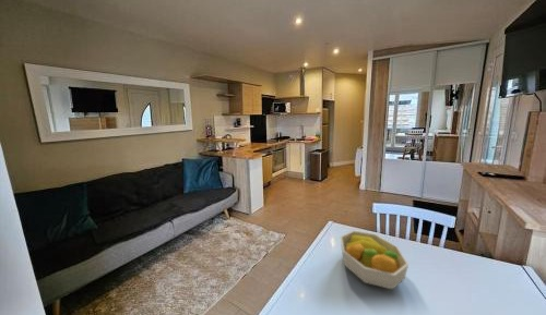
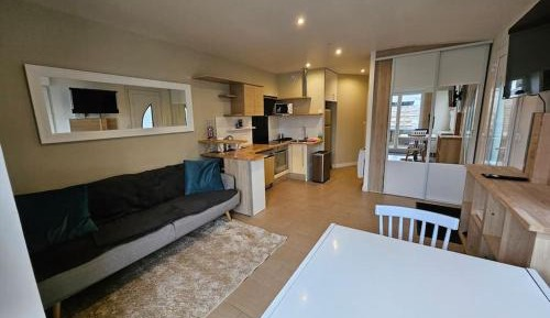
- fruit bowl (370, 254)
